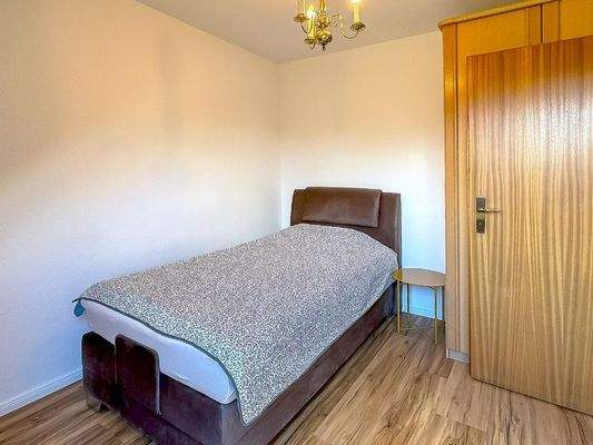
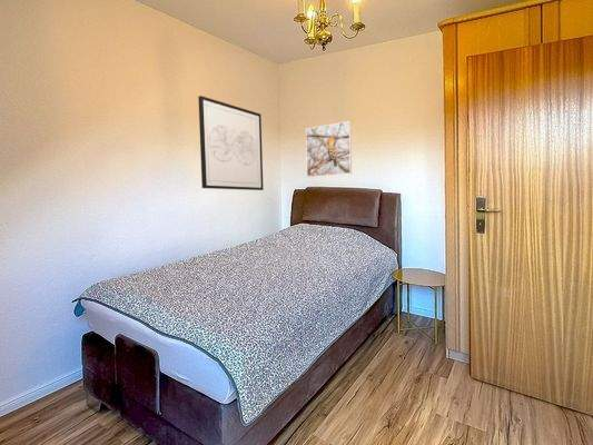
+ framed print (327, 150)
+ wall art (234, 147)
